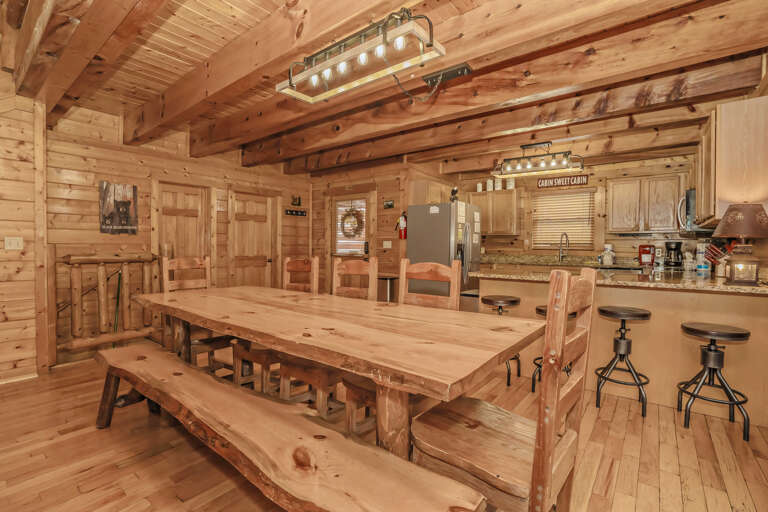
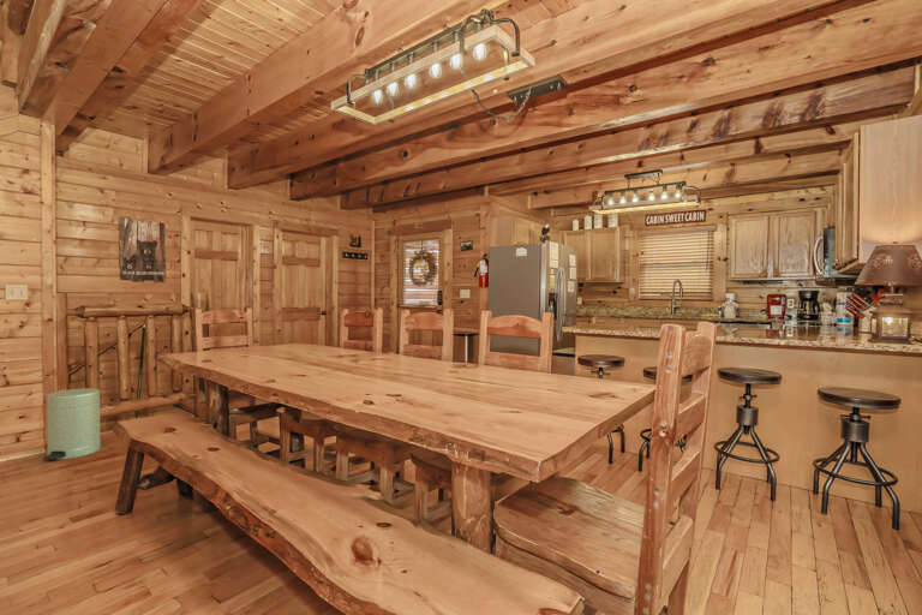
+ trash can (71, 423)
